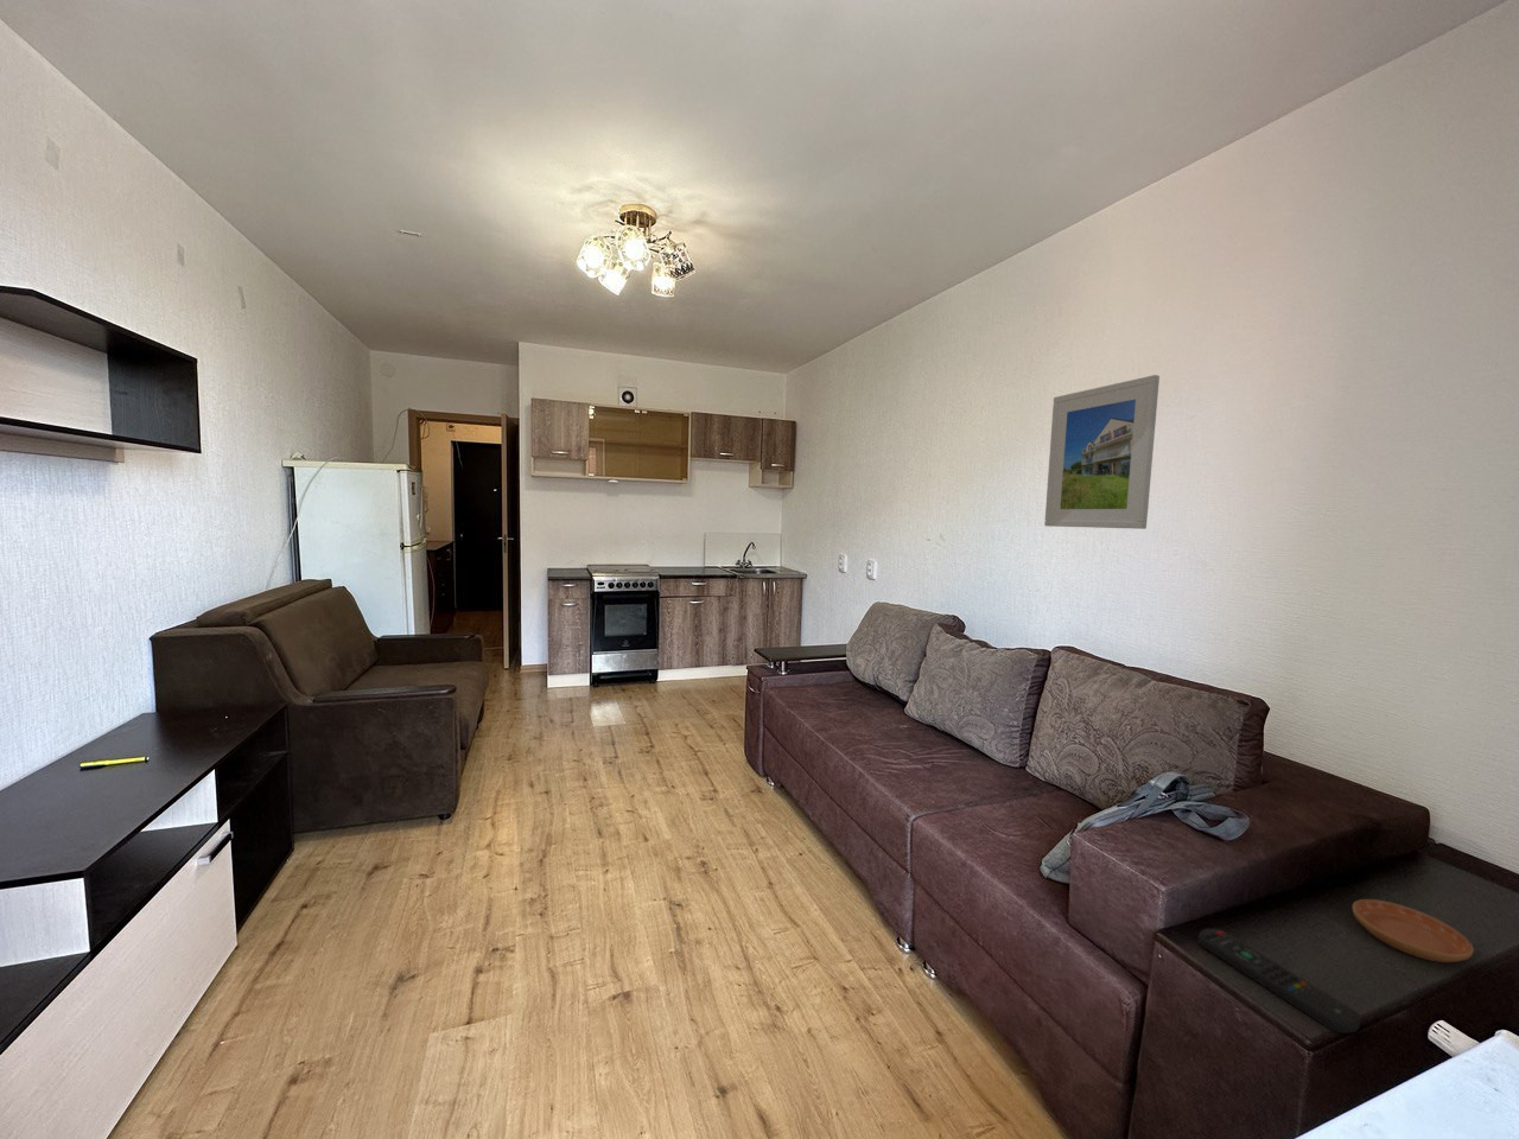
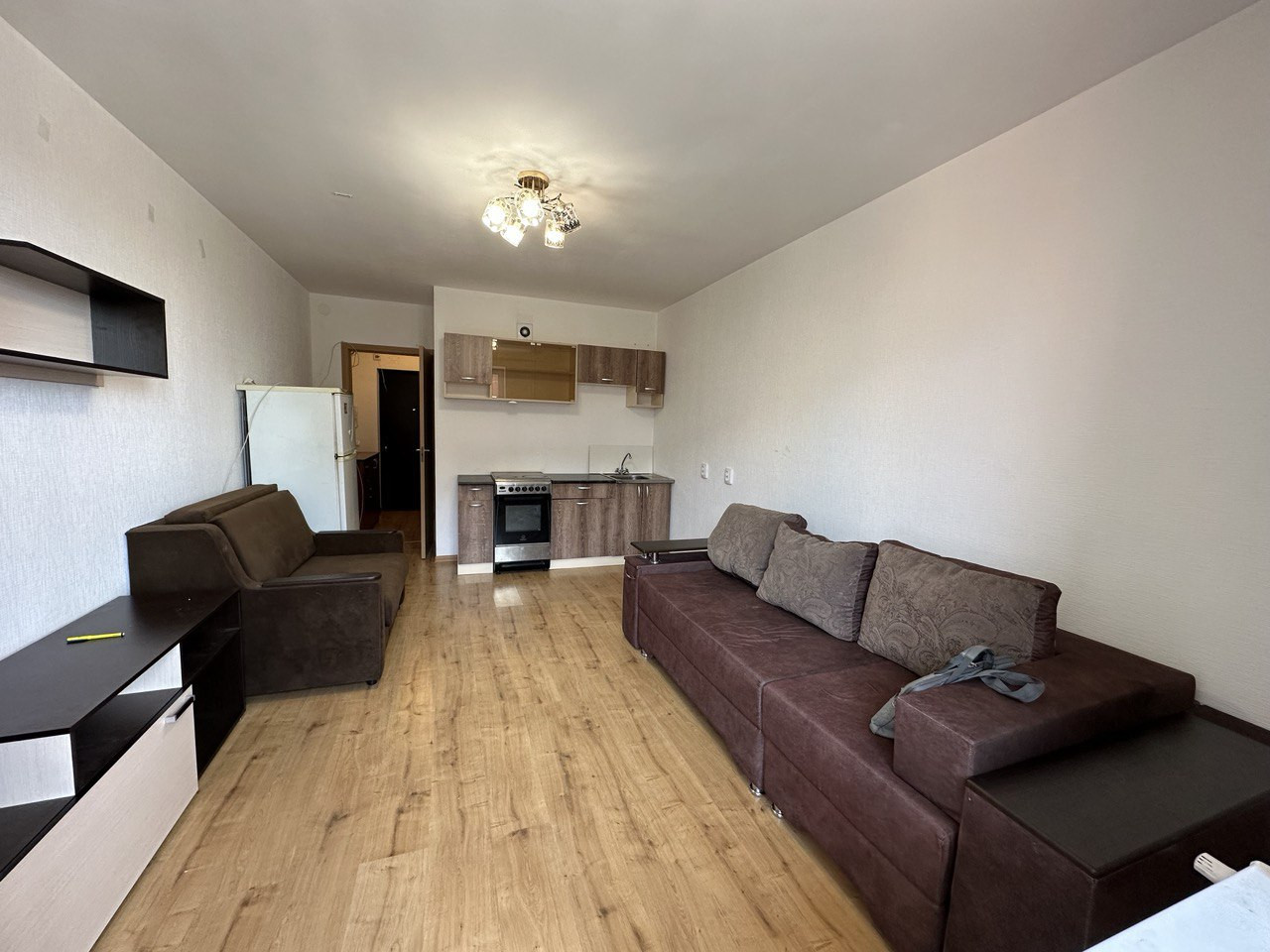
- remote control (1273, 974)
- saucer (1409, 931)
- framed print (1096, 458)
